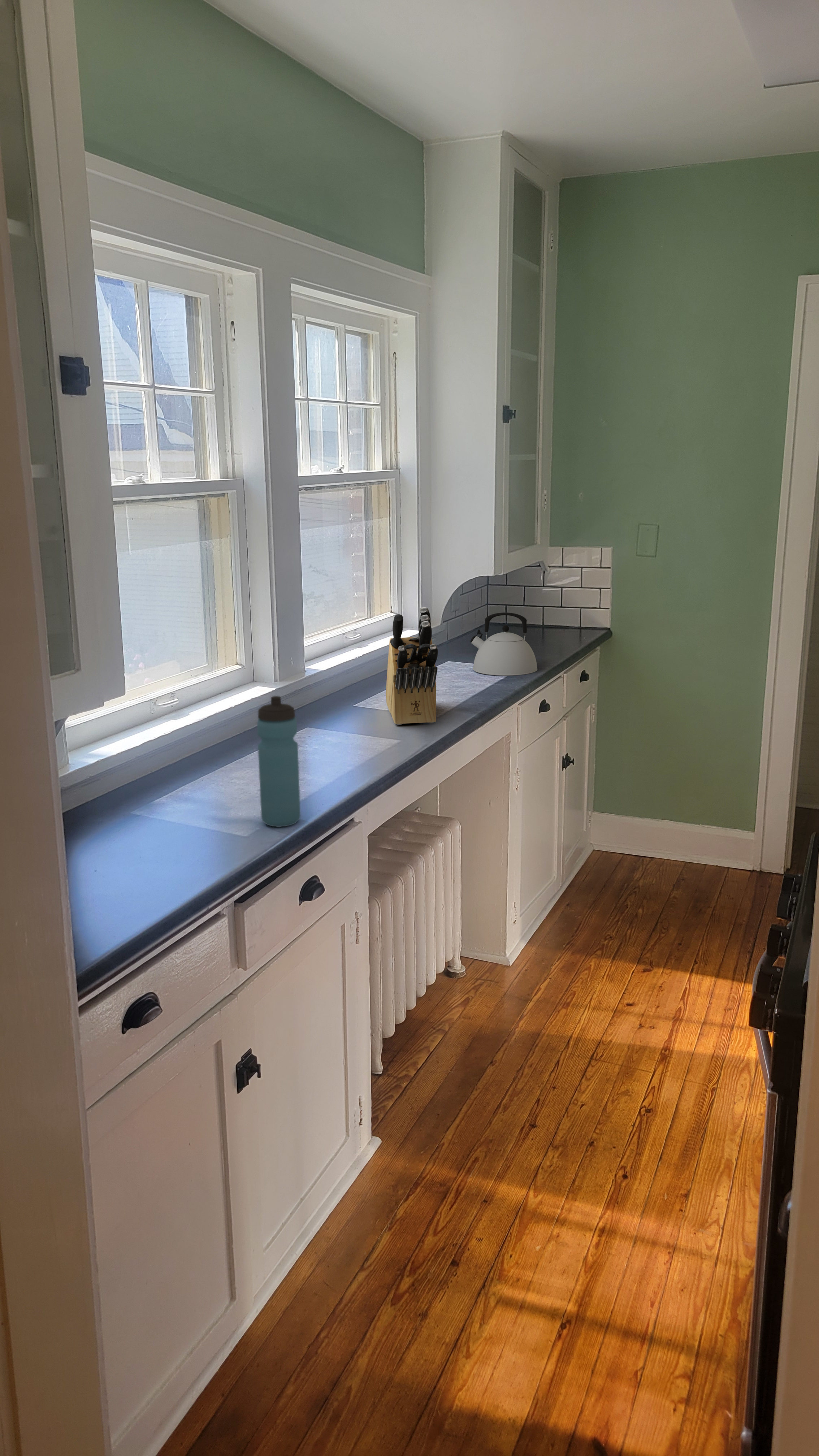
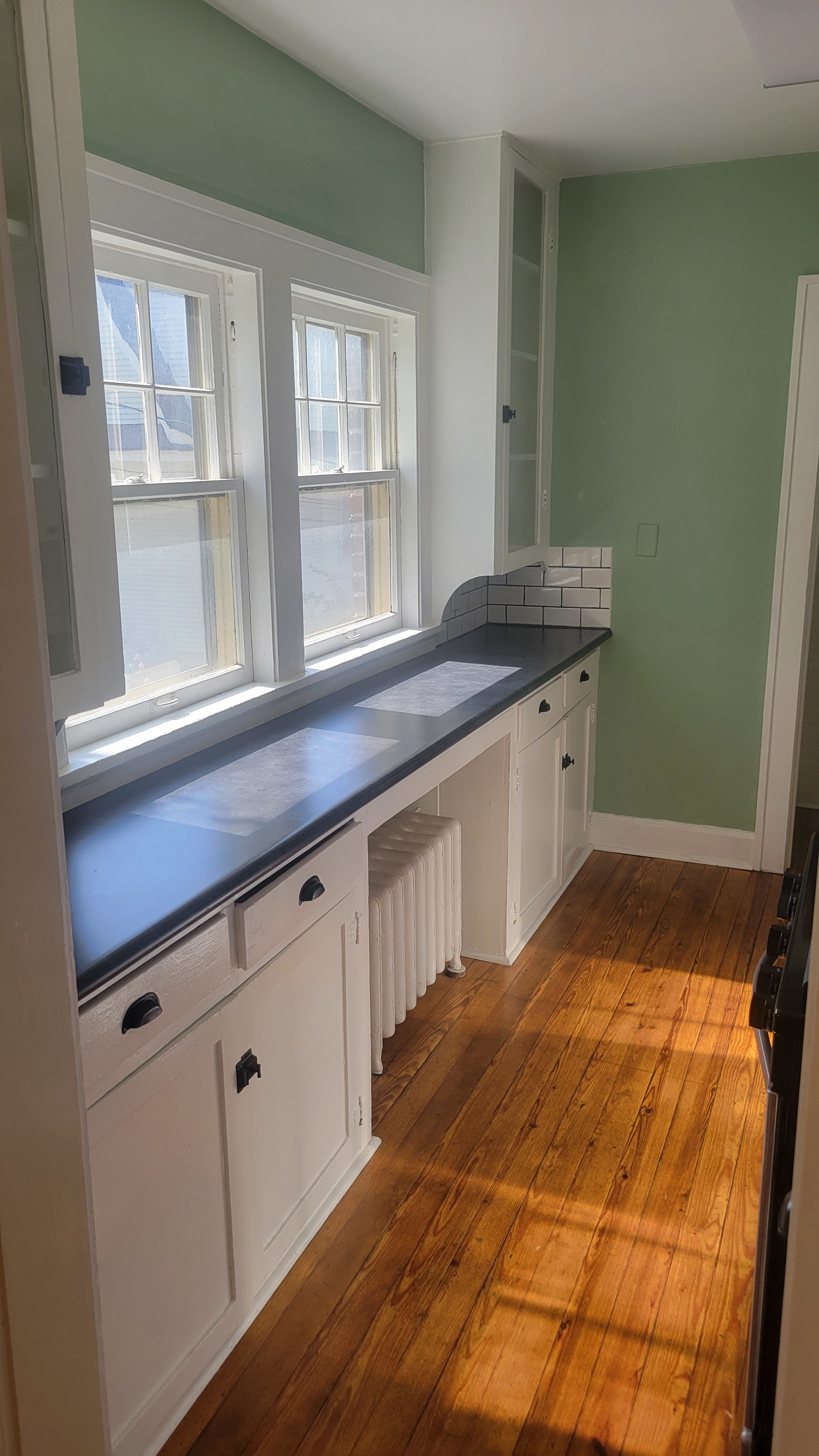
- kettle (504, 641)
- water bottle (278, 760)
- knife block (411, 660)
